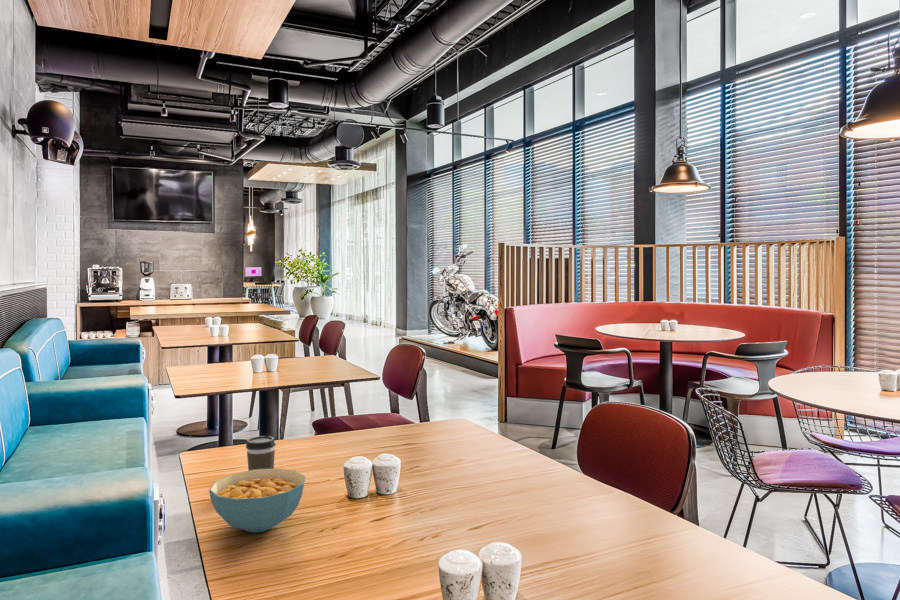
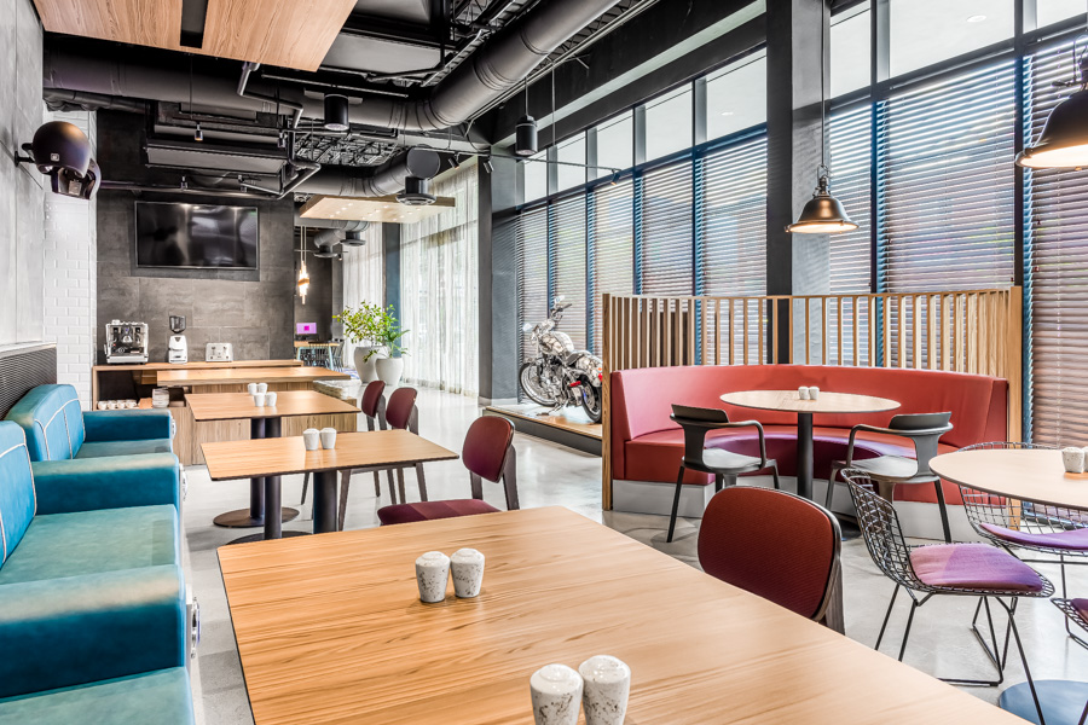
- coffee cup (261, 462)
- cereal bowl (259, 504)
